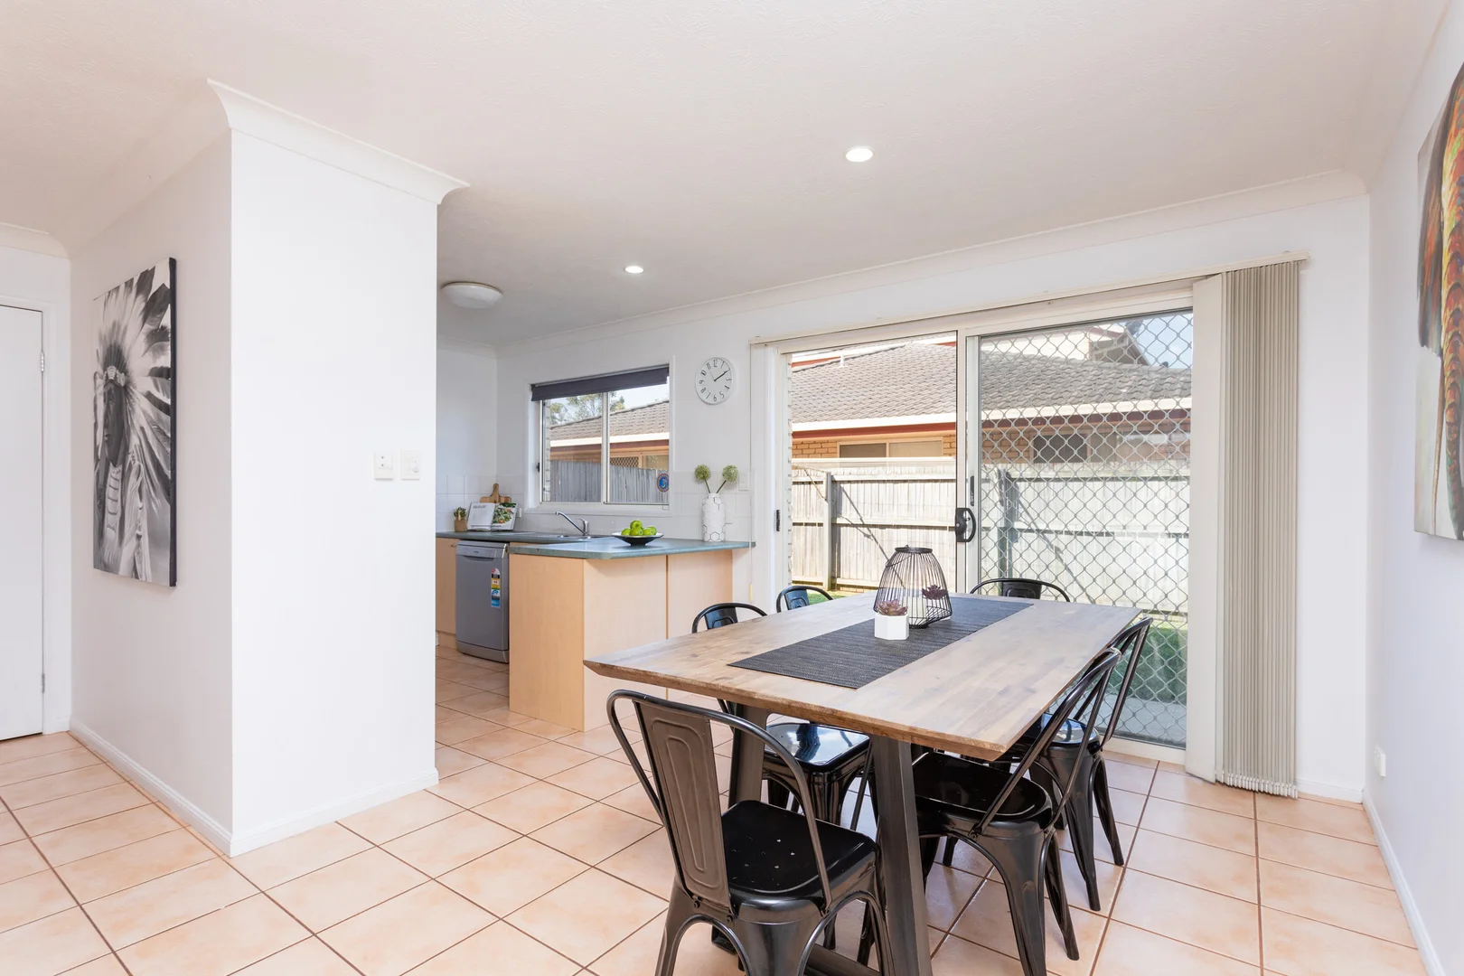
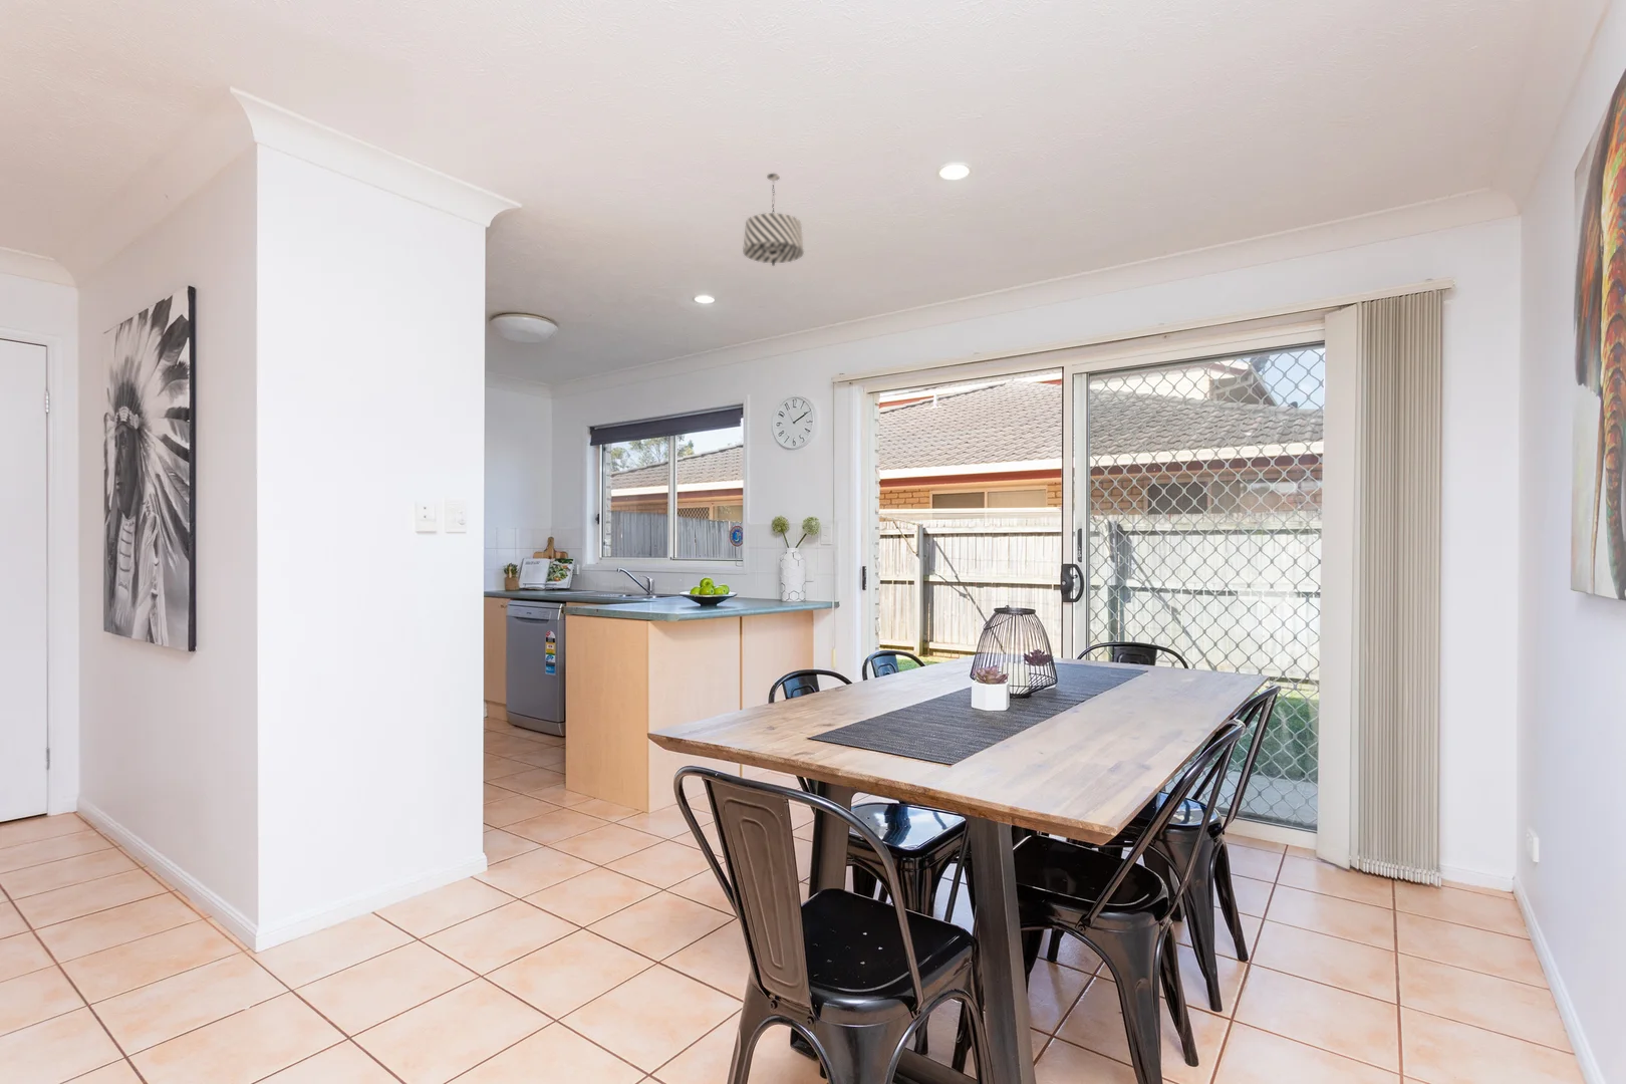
+ pendant light (773, 221)
